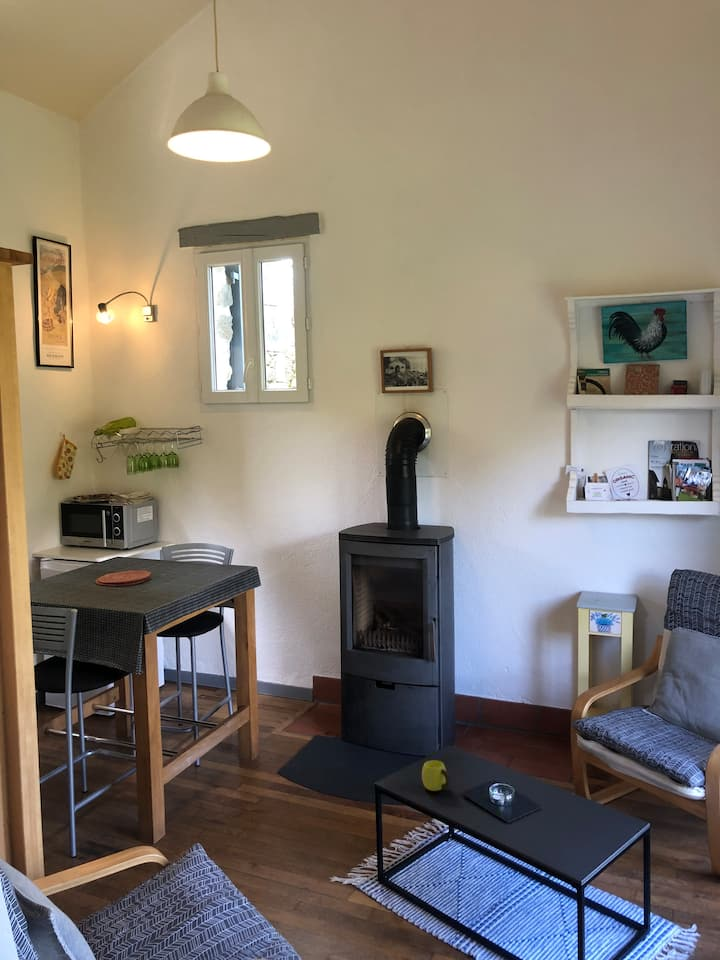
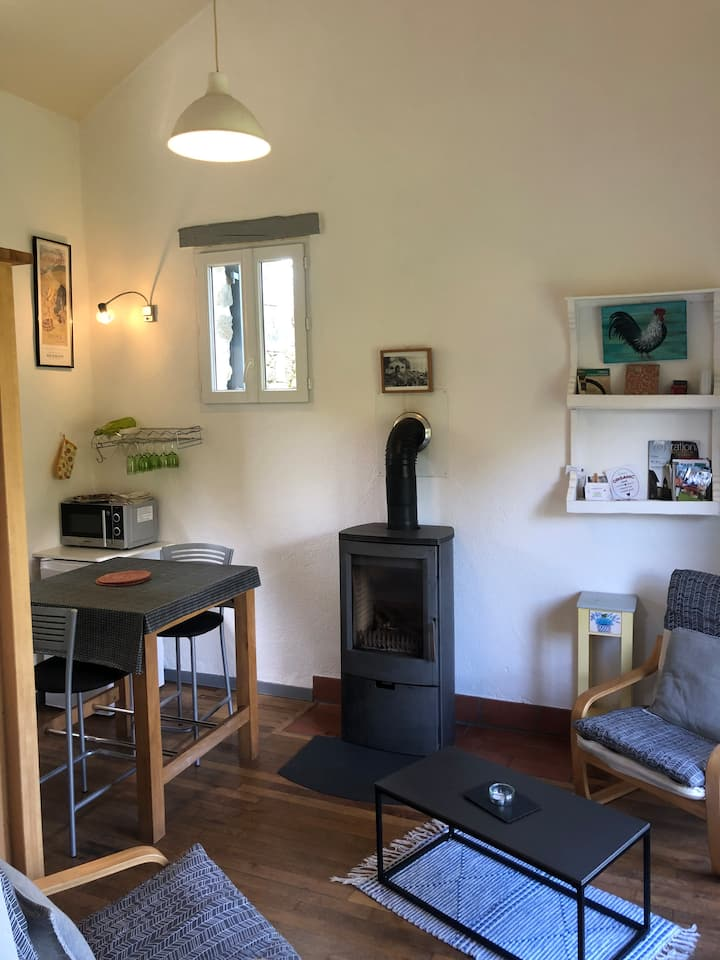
- cup (437, 777)
